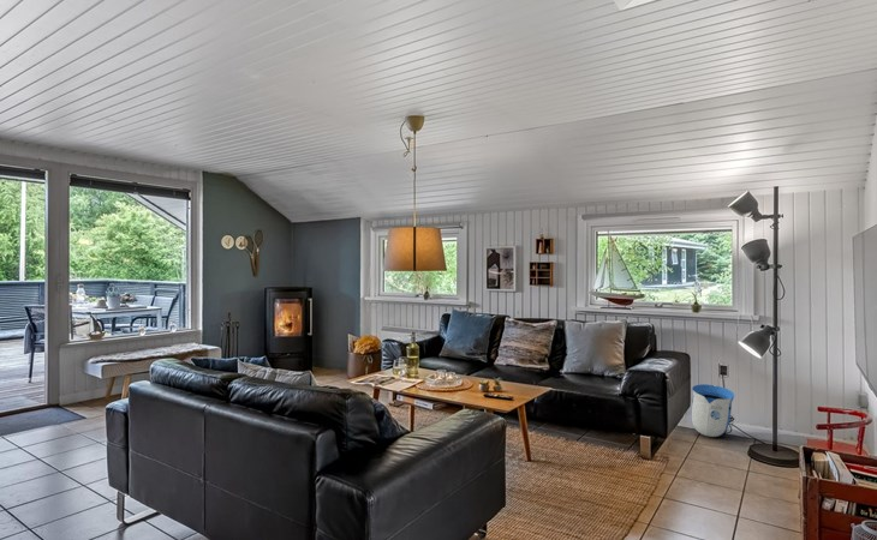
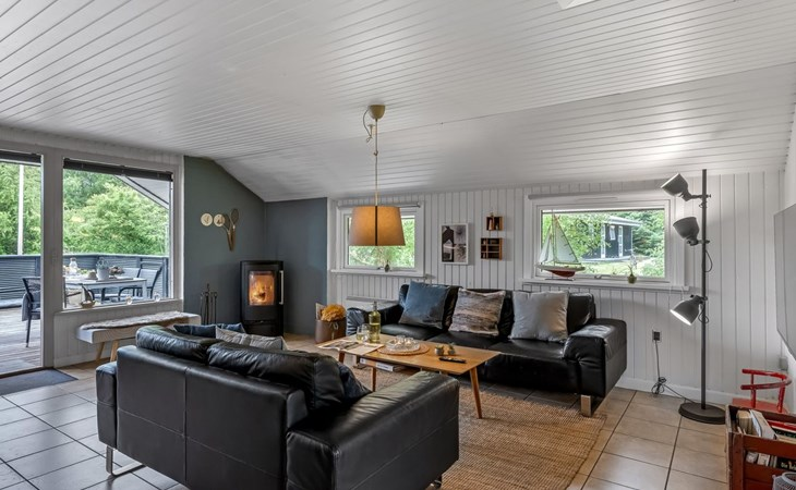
- sun visor (712, 412)
